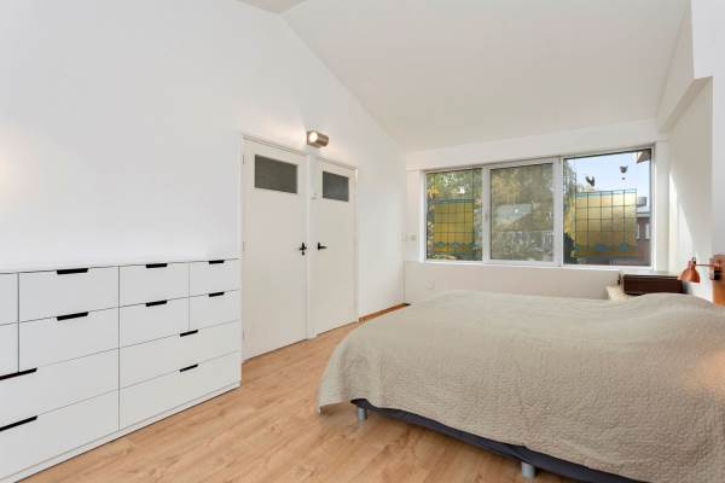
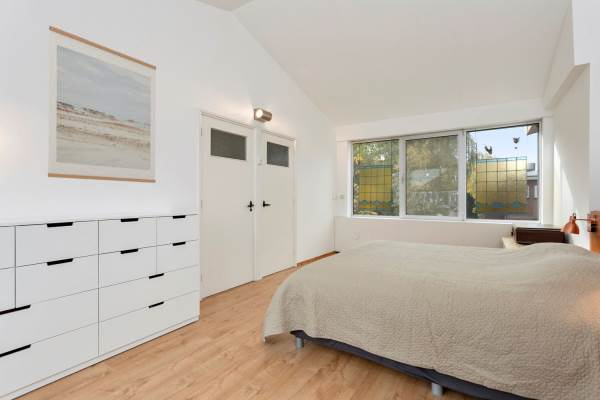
+ wall art (109, 114)
